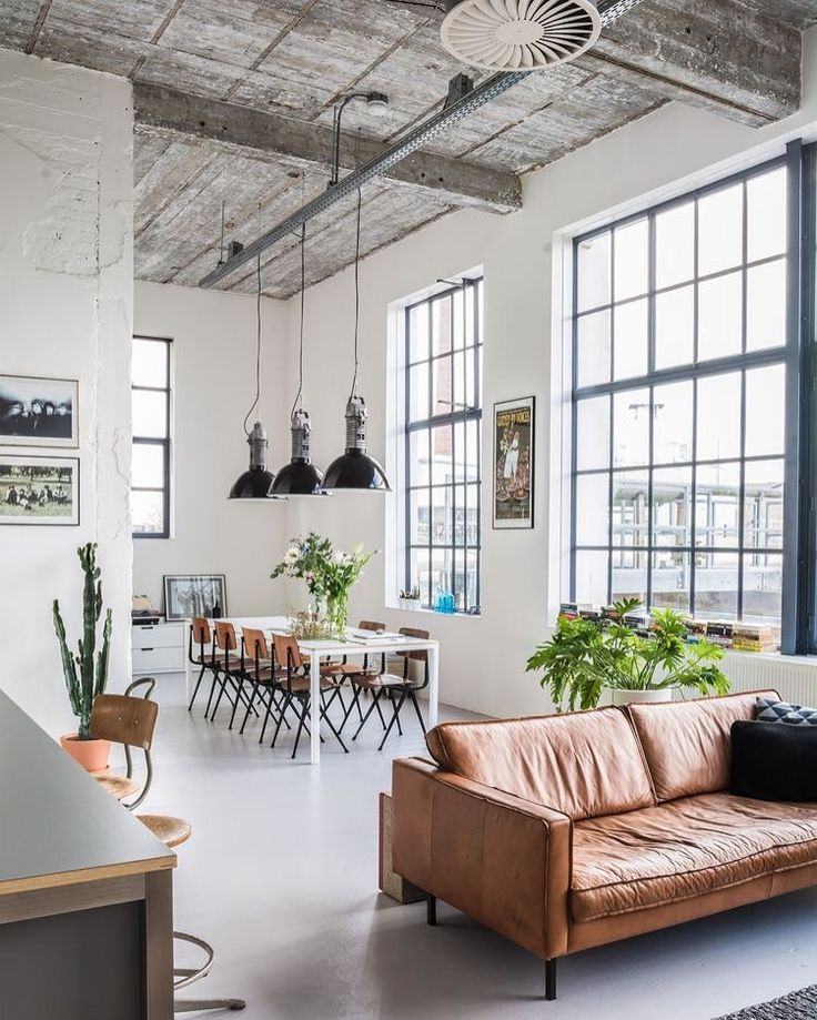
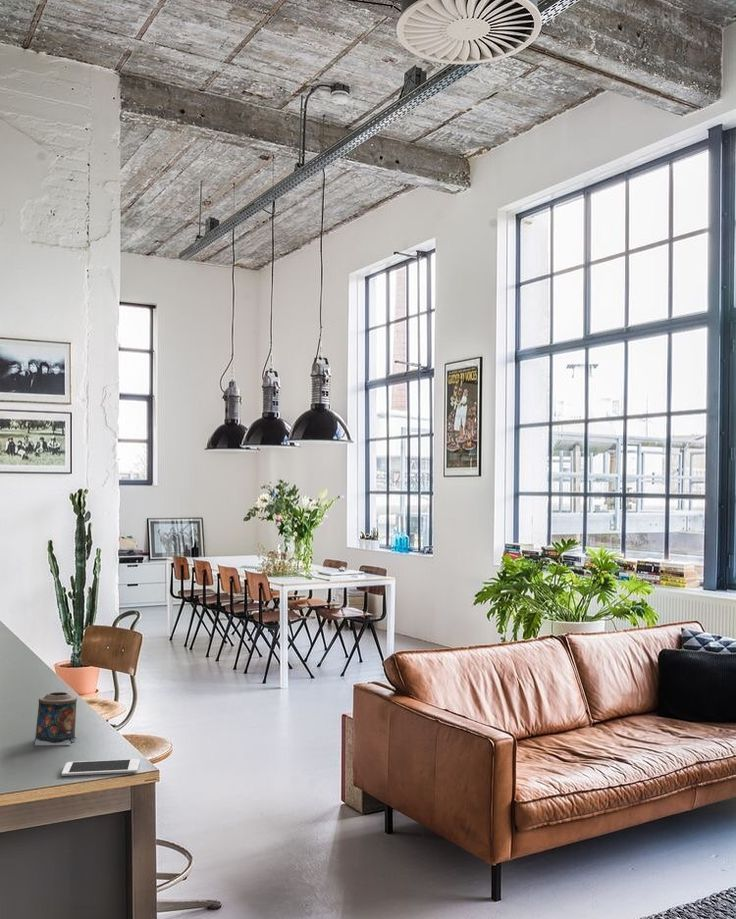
+ candle (57, 717)
+ cell phone (101, 767)
